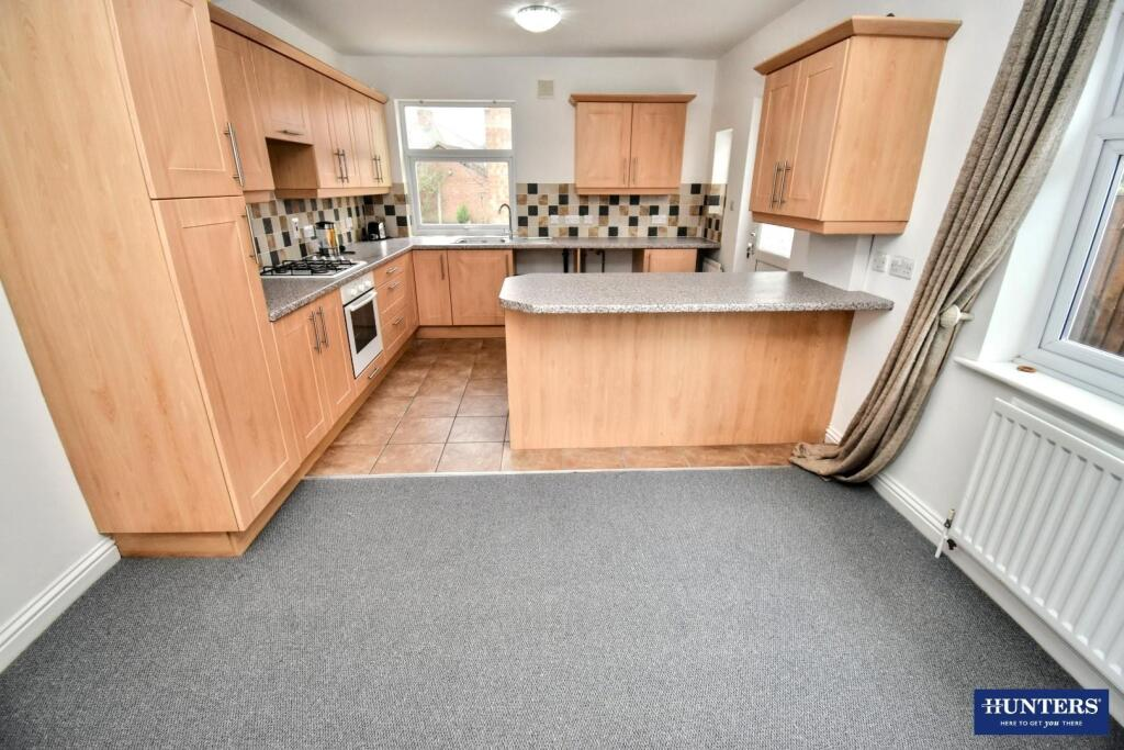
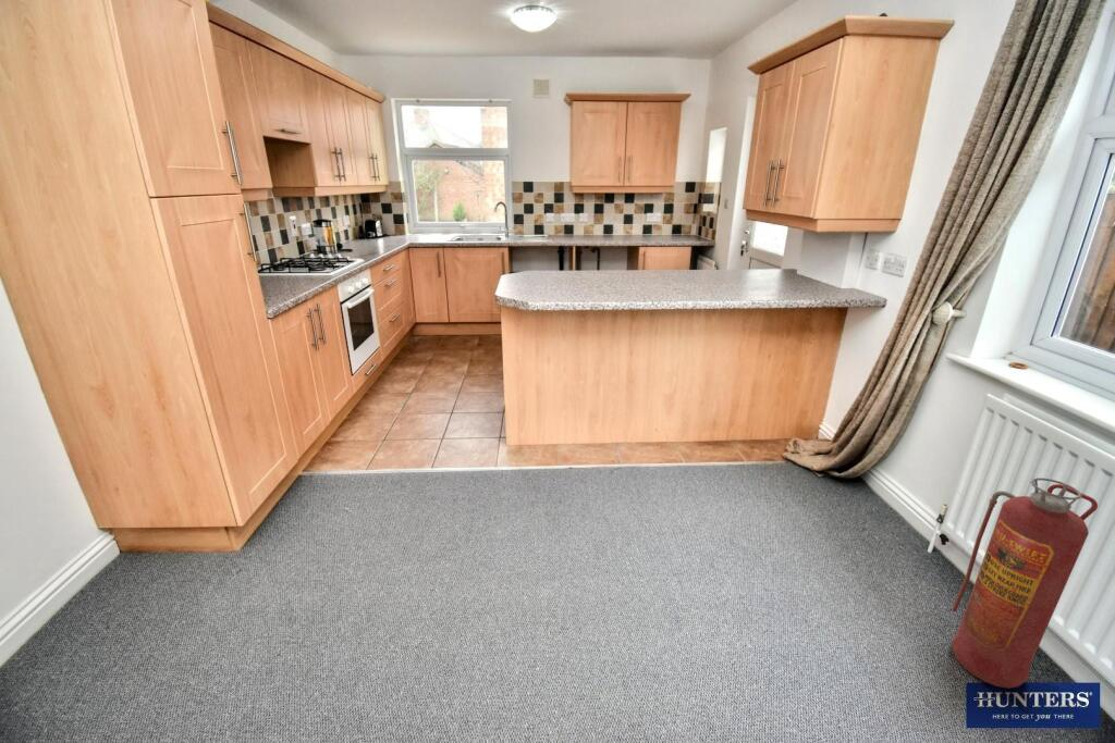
+ fire extinguisher (1017, 578)
